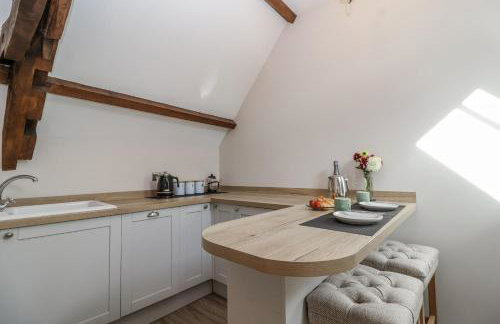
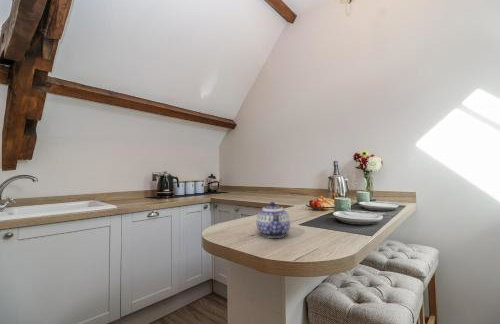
+ teapot (273, 218)
